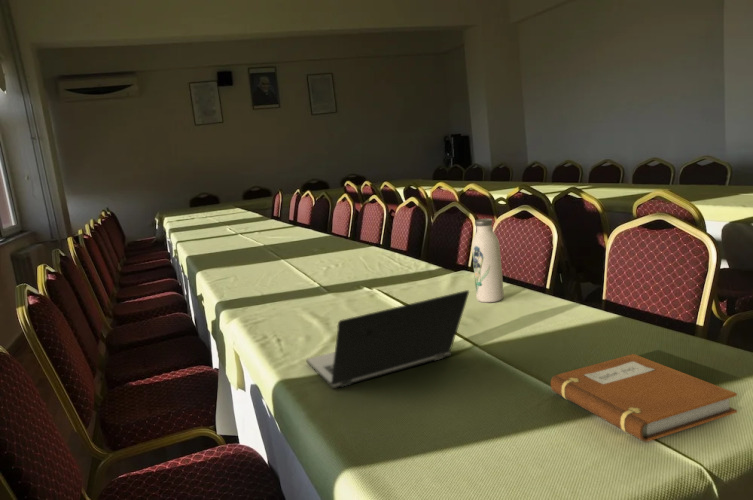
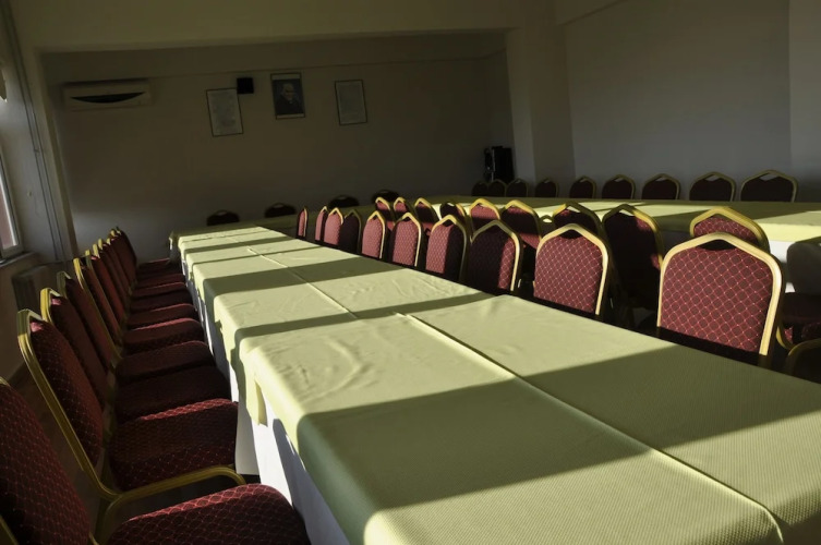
- water bottle (486, 259)
- laptop (381, 329)
- notebook (633, 392)
